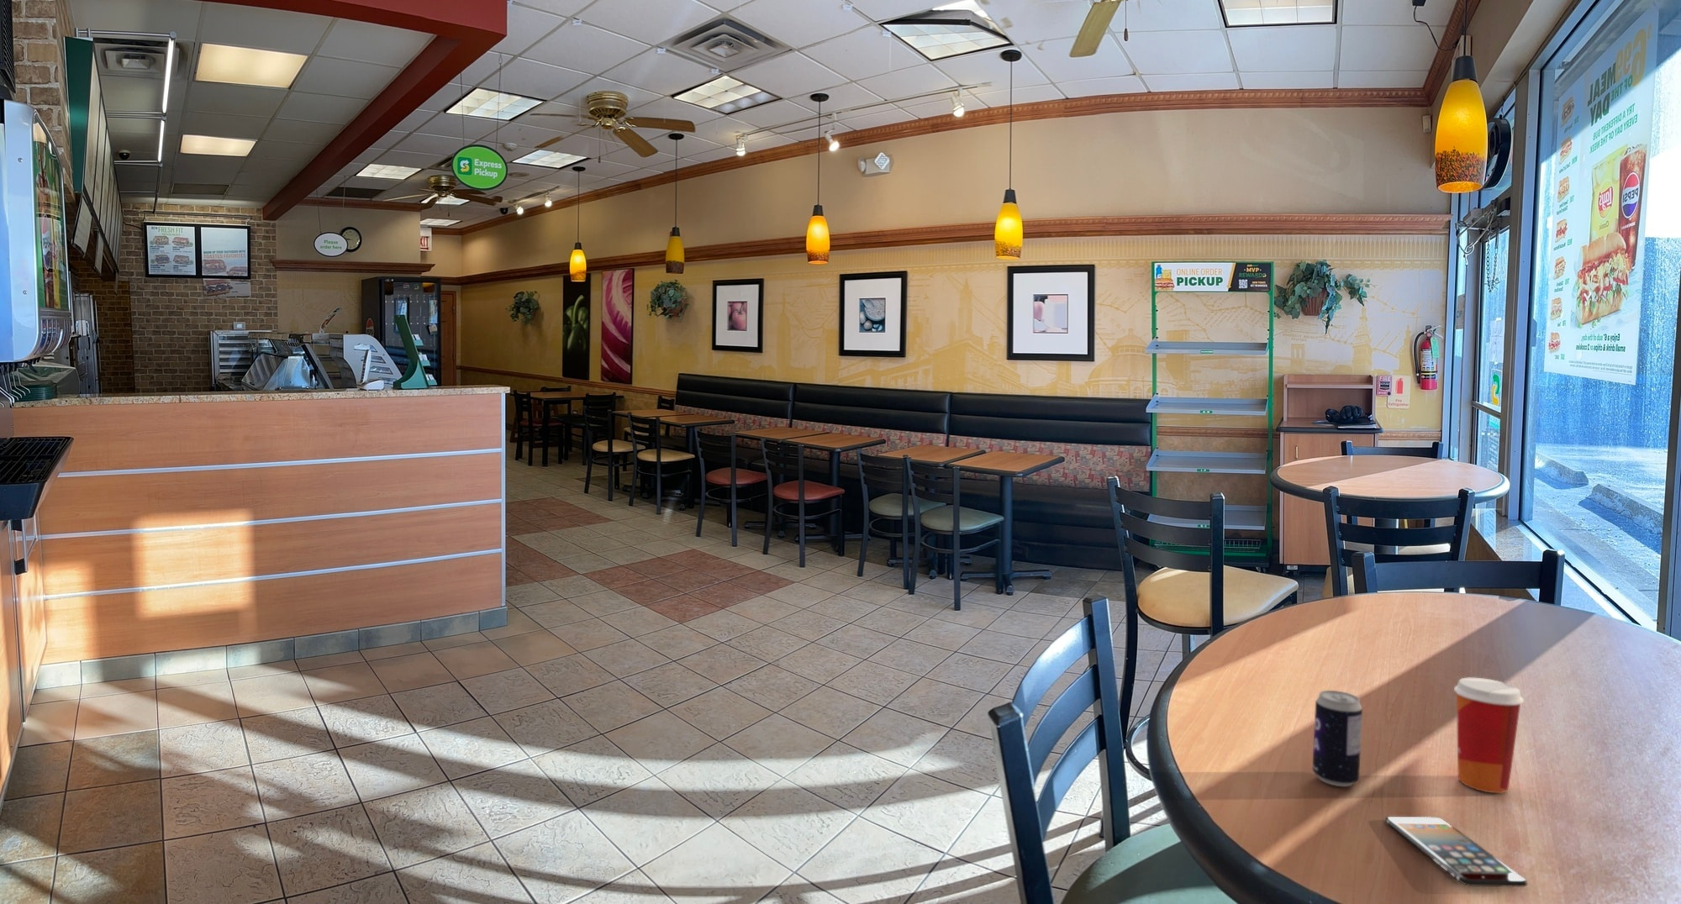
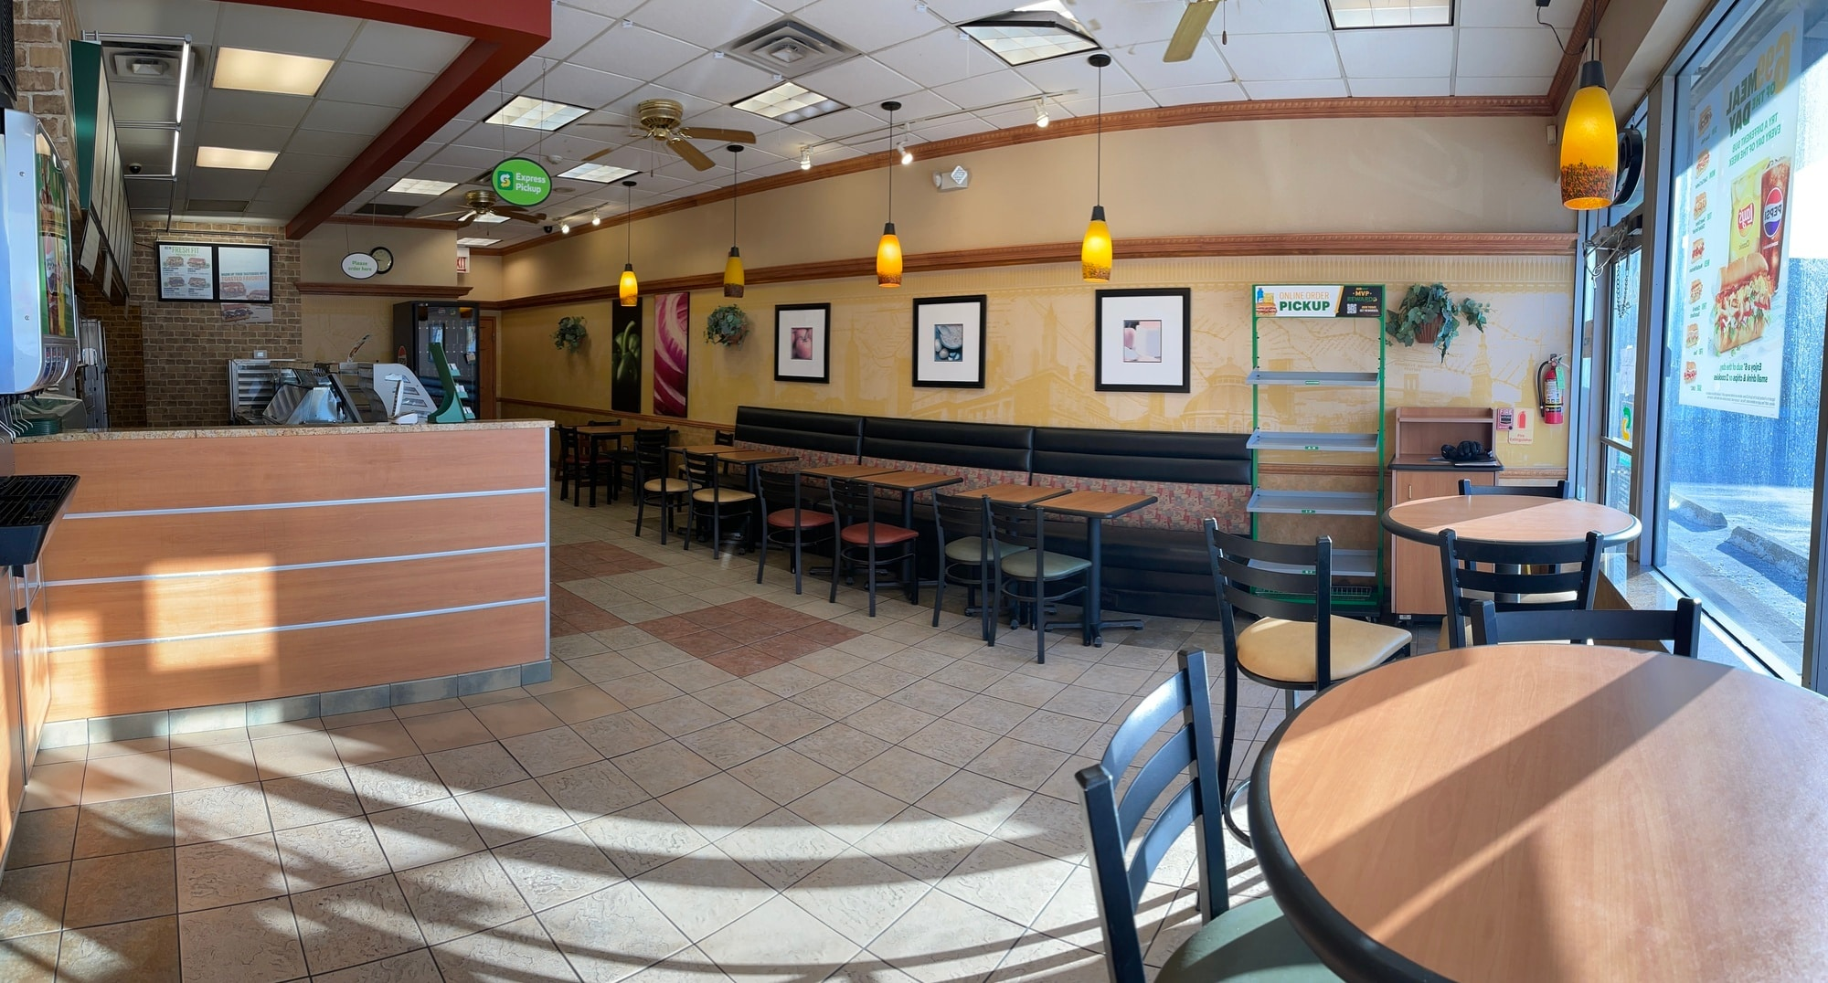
- paper cup (1485, 735)
- beverage can (1336, 738)
- smartphone (1451, 849)
